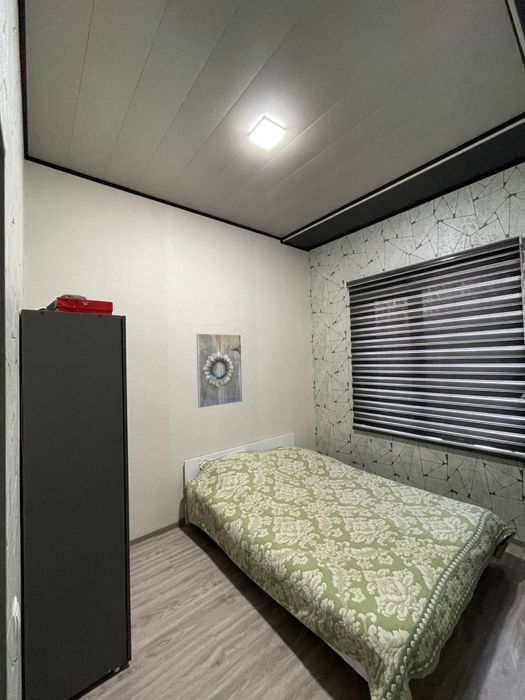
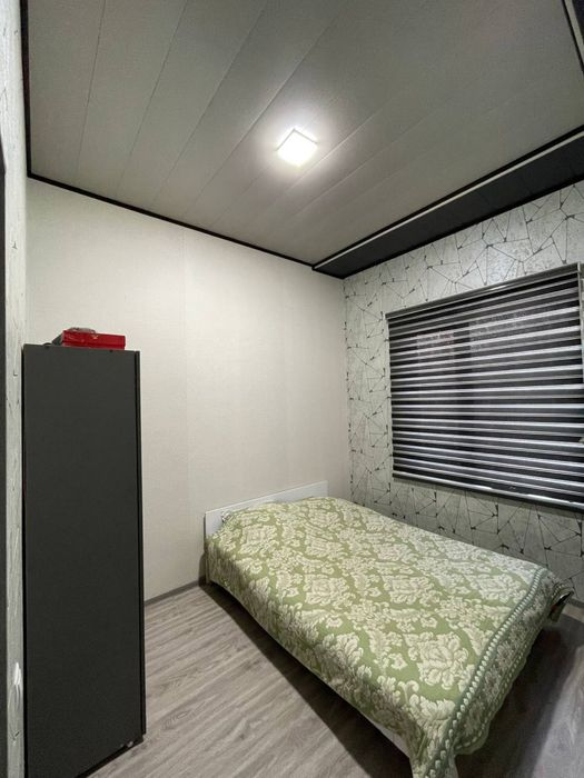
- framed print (220, 369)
